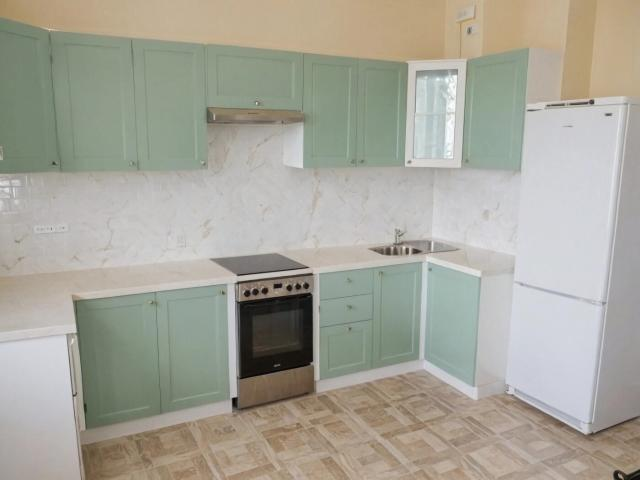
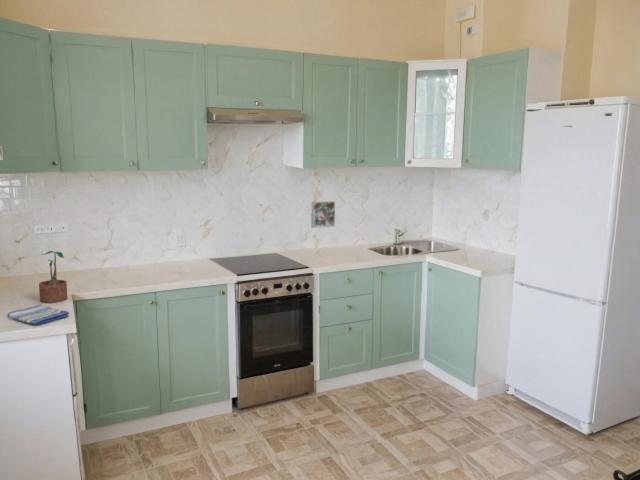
+ decorative tile (323, 214)
+ dish towel (38, 314)
+ potted plant (54, 275)
